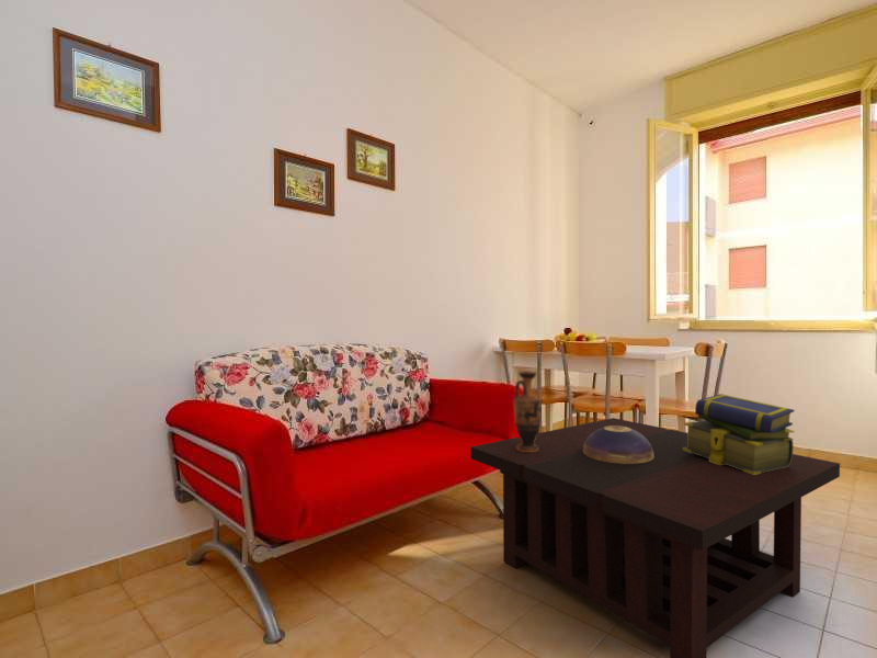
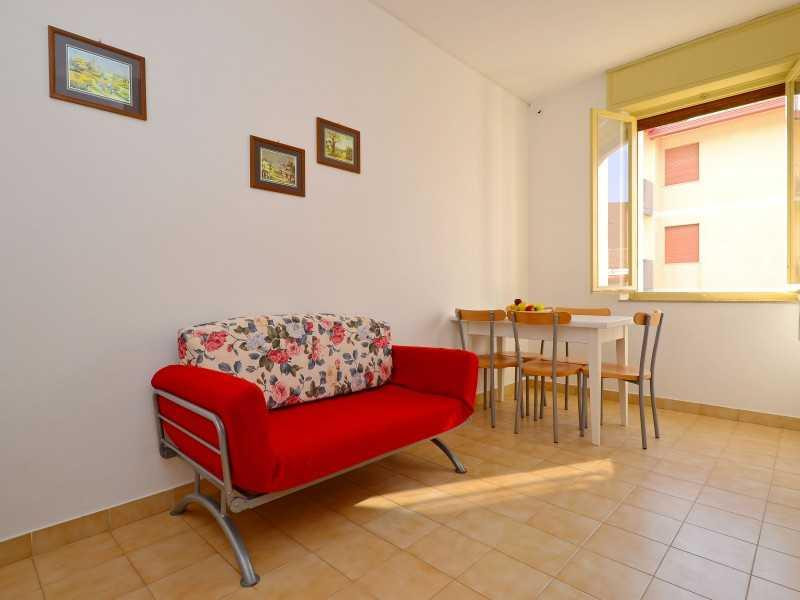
- vase (527, 409)
- decorative bowl (617, 439)
- stack of books (740, 429)
- coffee table (641, 514)
